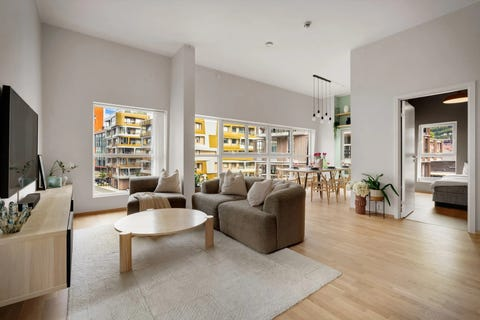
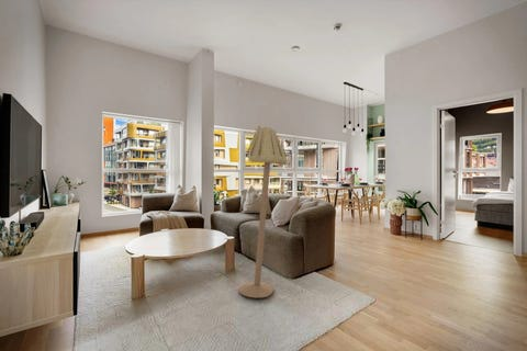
+ floor lamp (264, 206)
